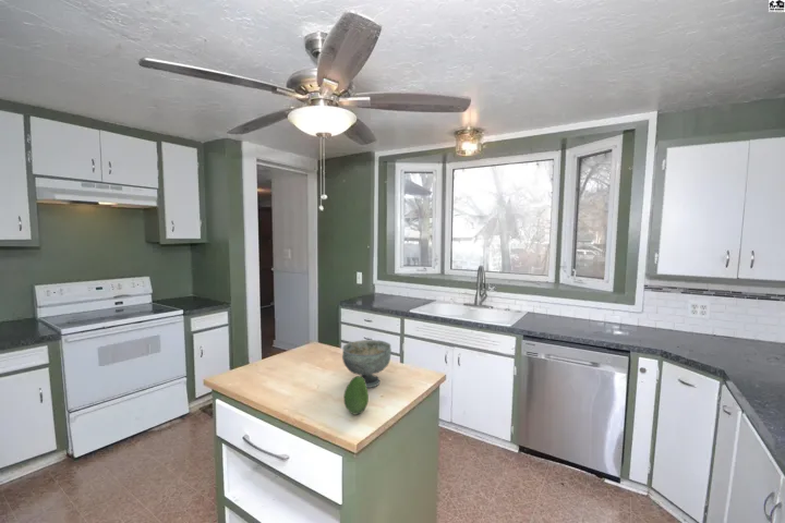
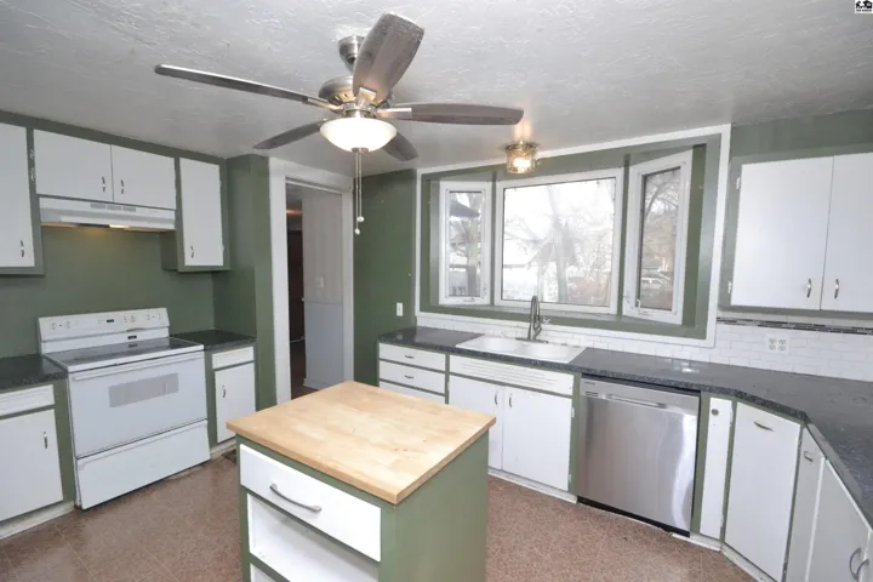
- bowl (365, 364)
- fruit (355, 394)
